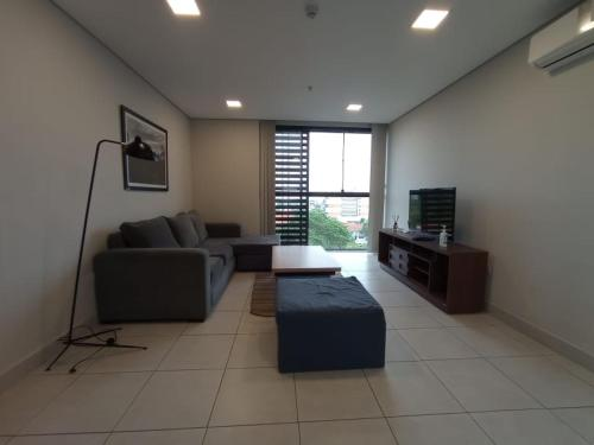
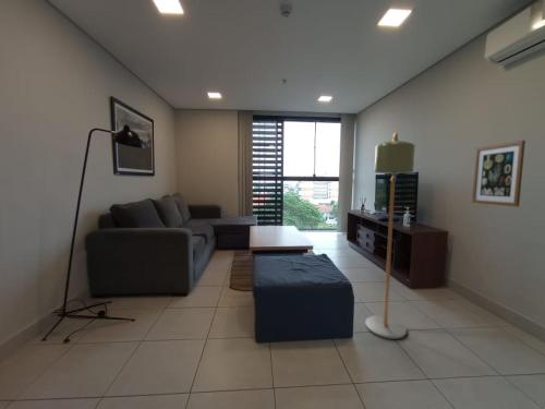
+ wall art (495, 175)
+ floor lamp (390, 232)
